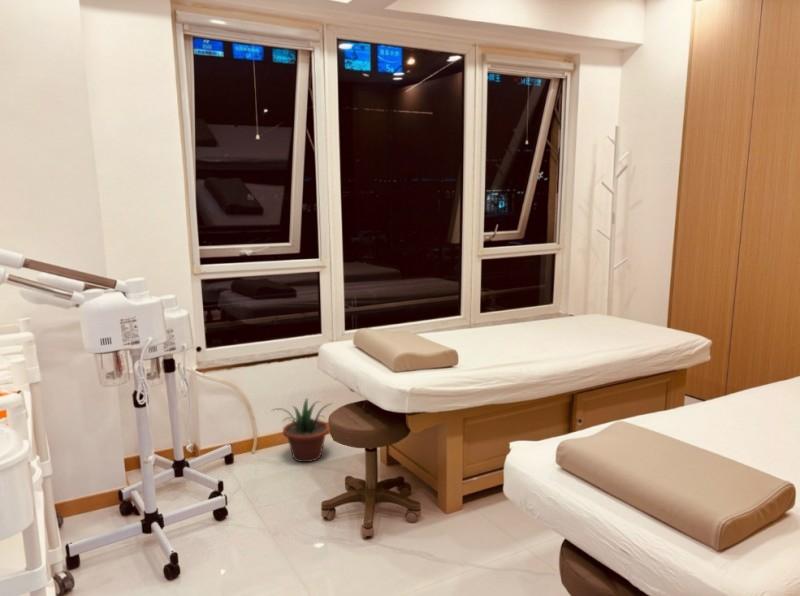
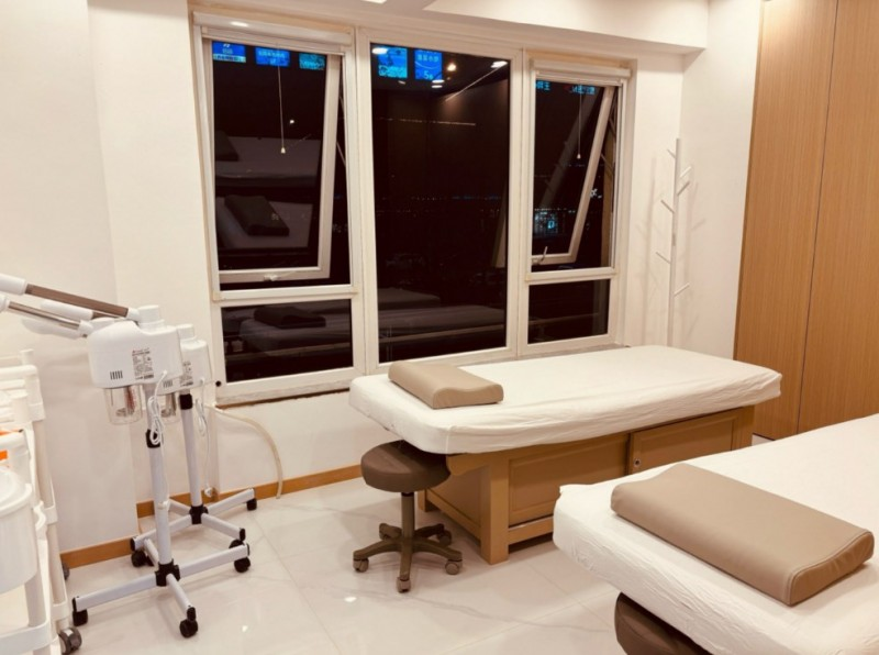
- potted plant (303, 430)
